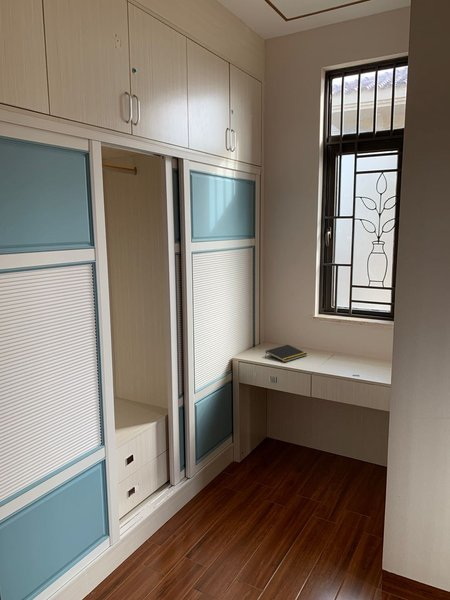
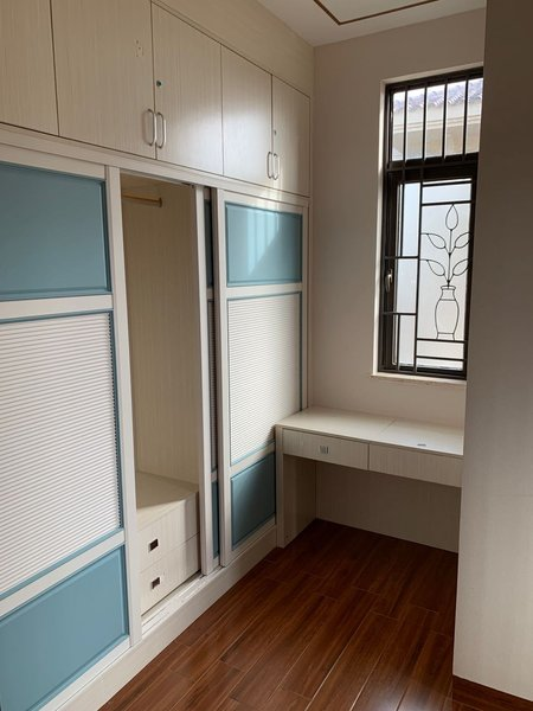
- notepad (286, 353)
